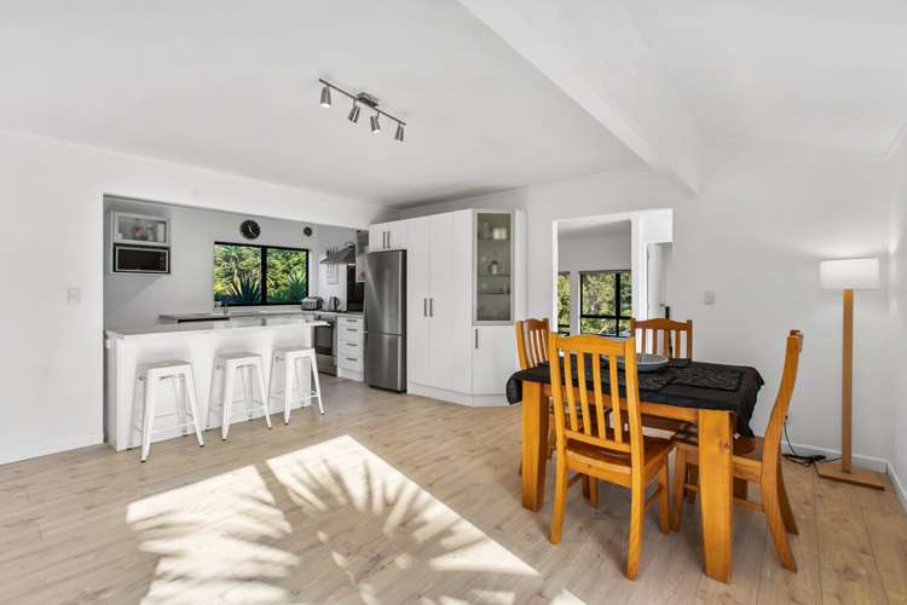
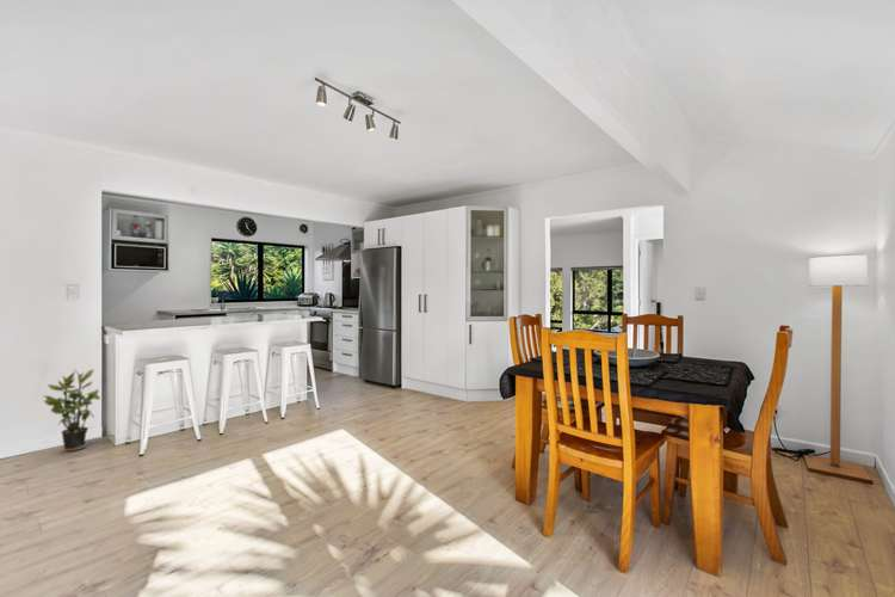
+ potted plant (70, 410)
